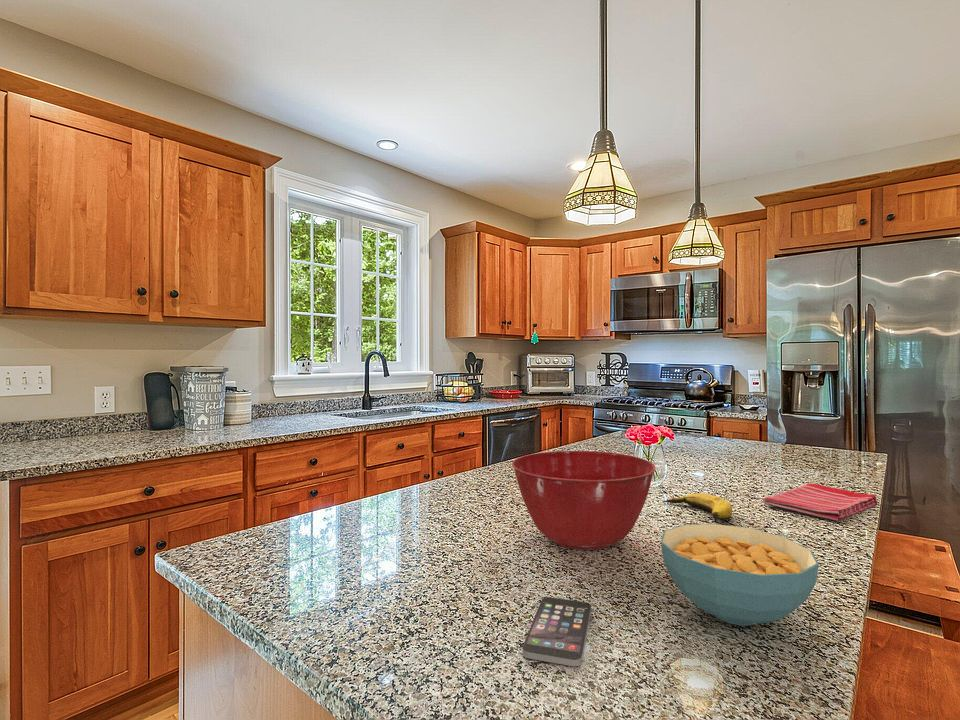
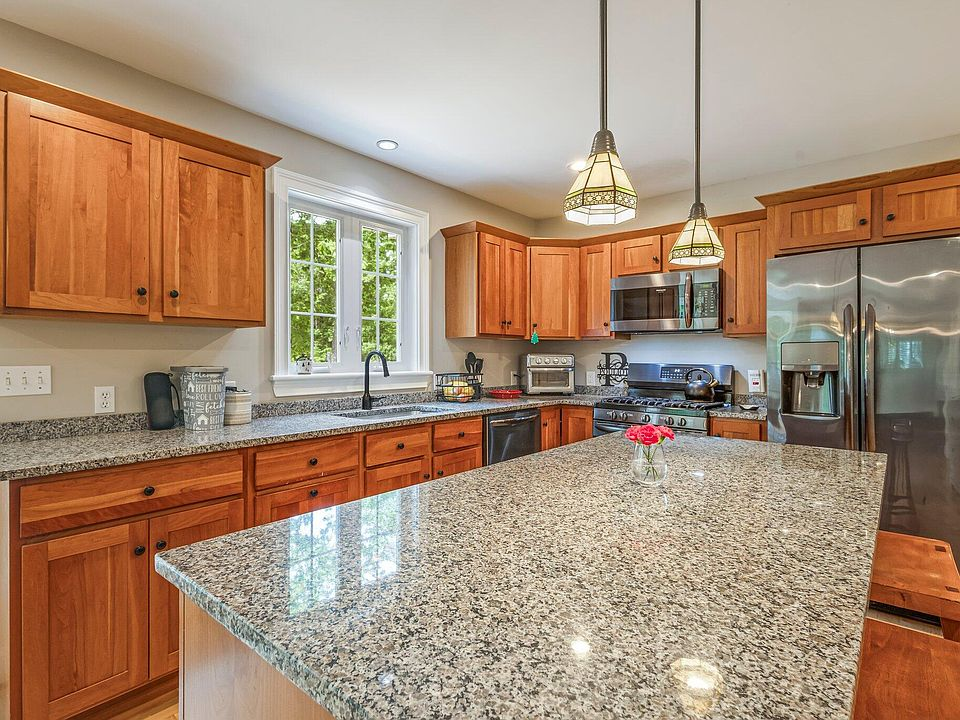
- smartphone (559, 627)
- cereal bowl (734, 580)
- banana (702, 503)
- mixing bowl (581, 500)
- dish towel (820, 499)
